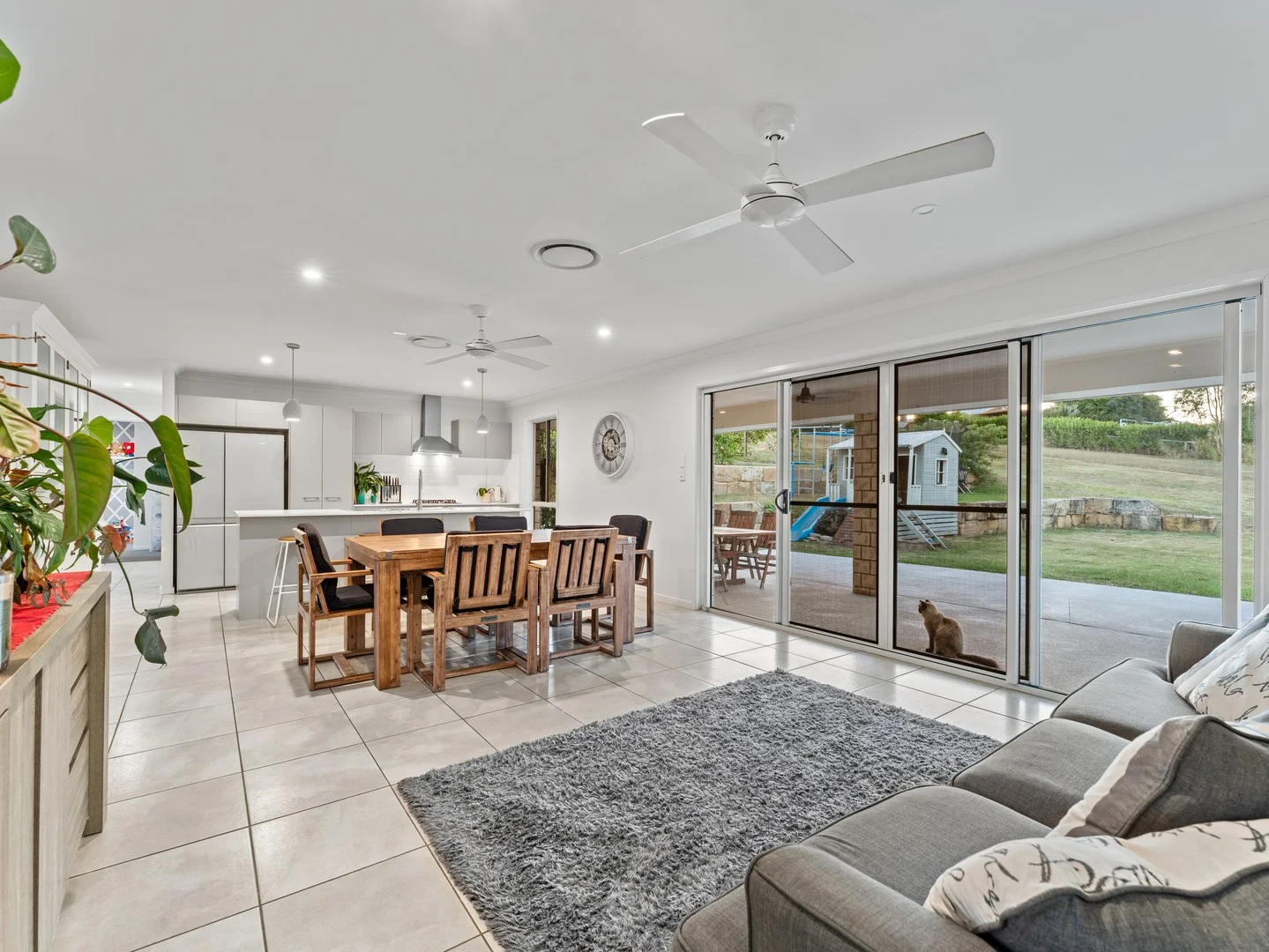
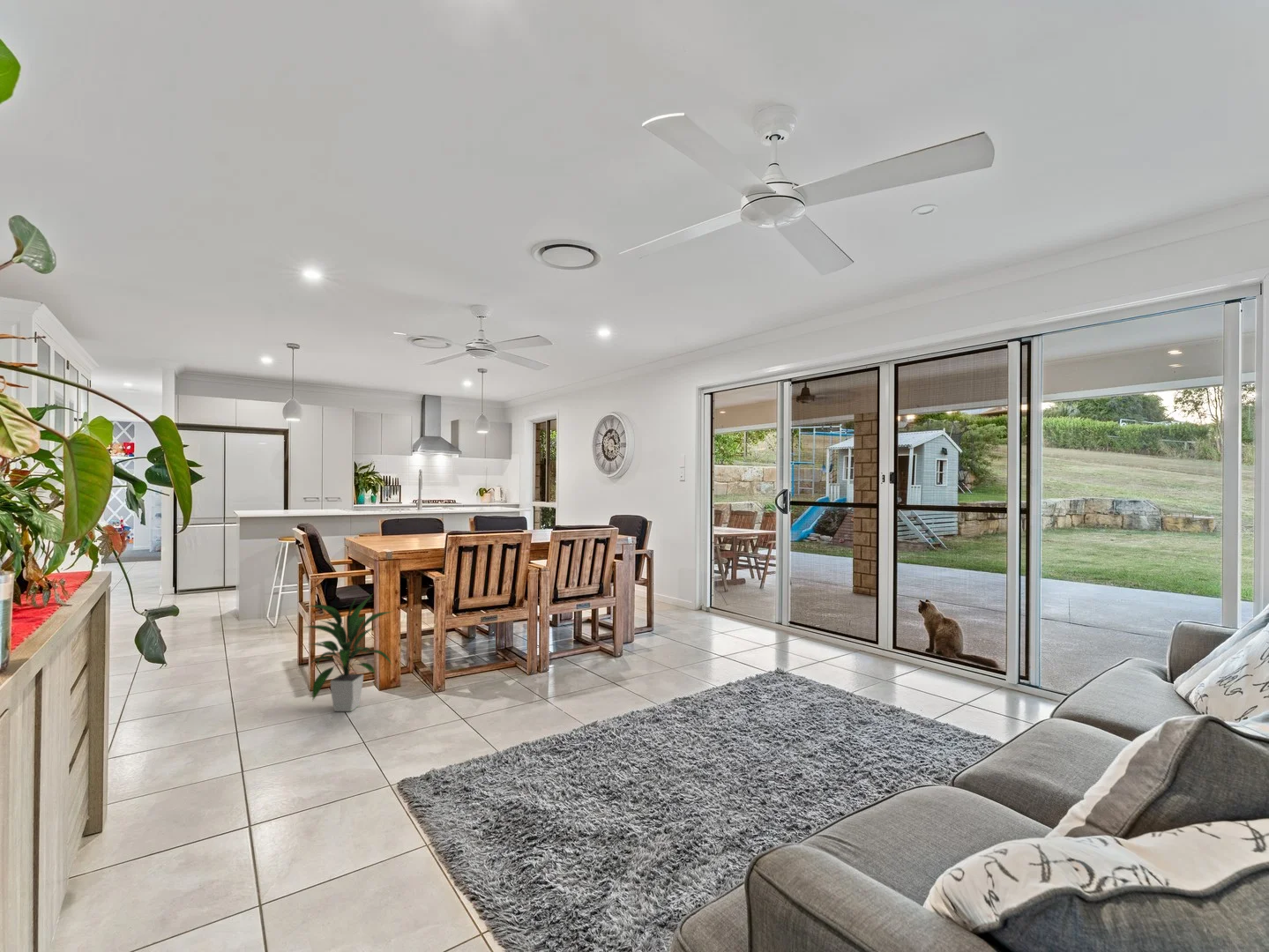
+ indoor plant (343, 651)
